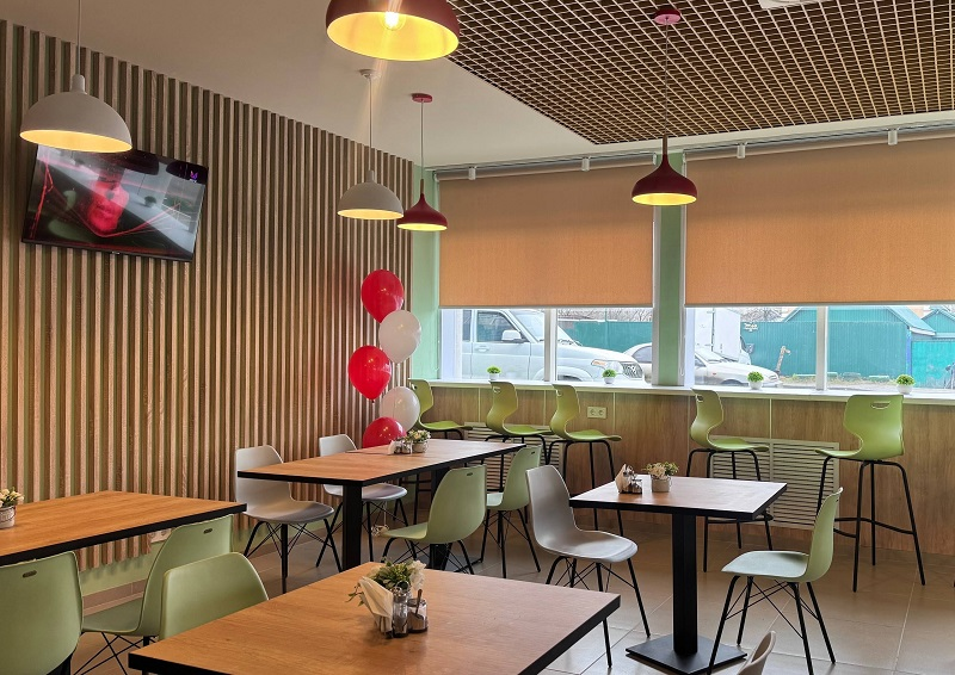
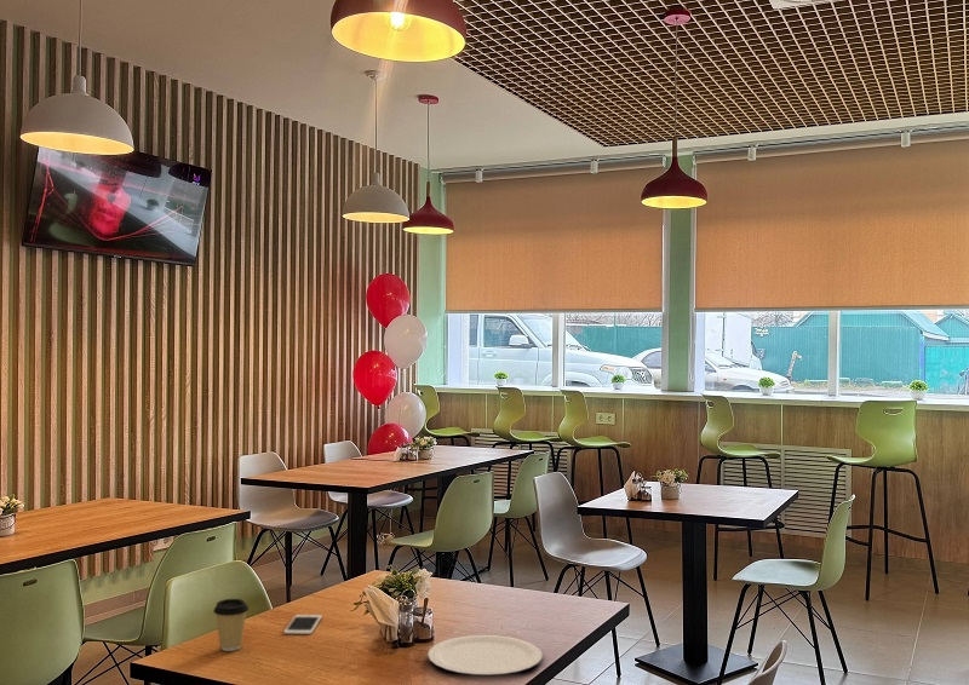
+ cell phone (303, 623)
+ coffee cup (230, 624)
+ plate (484, 656)
